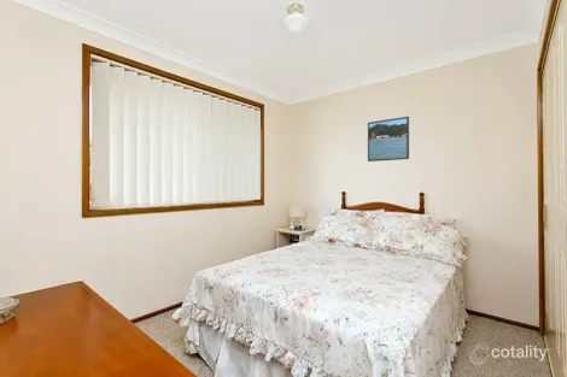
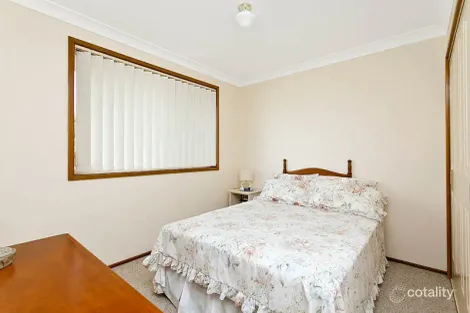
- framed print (387, 140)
